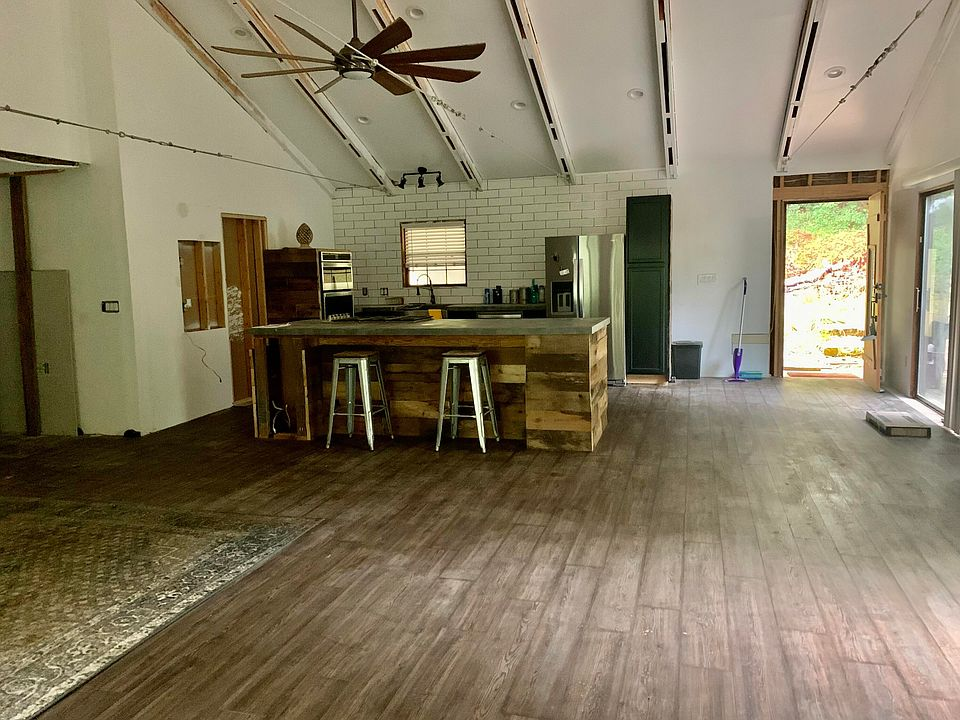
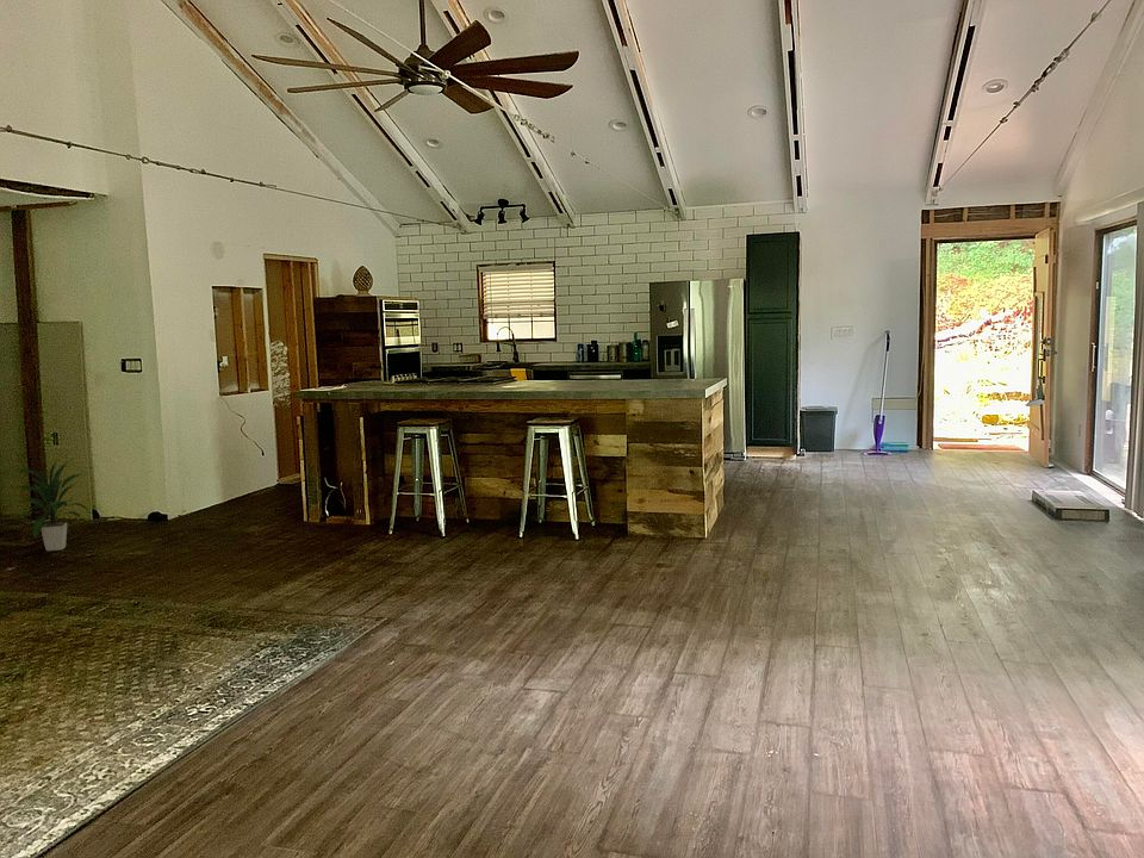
+ indoor plant (49, 503)
